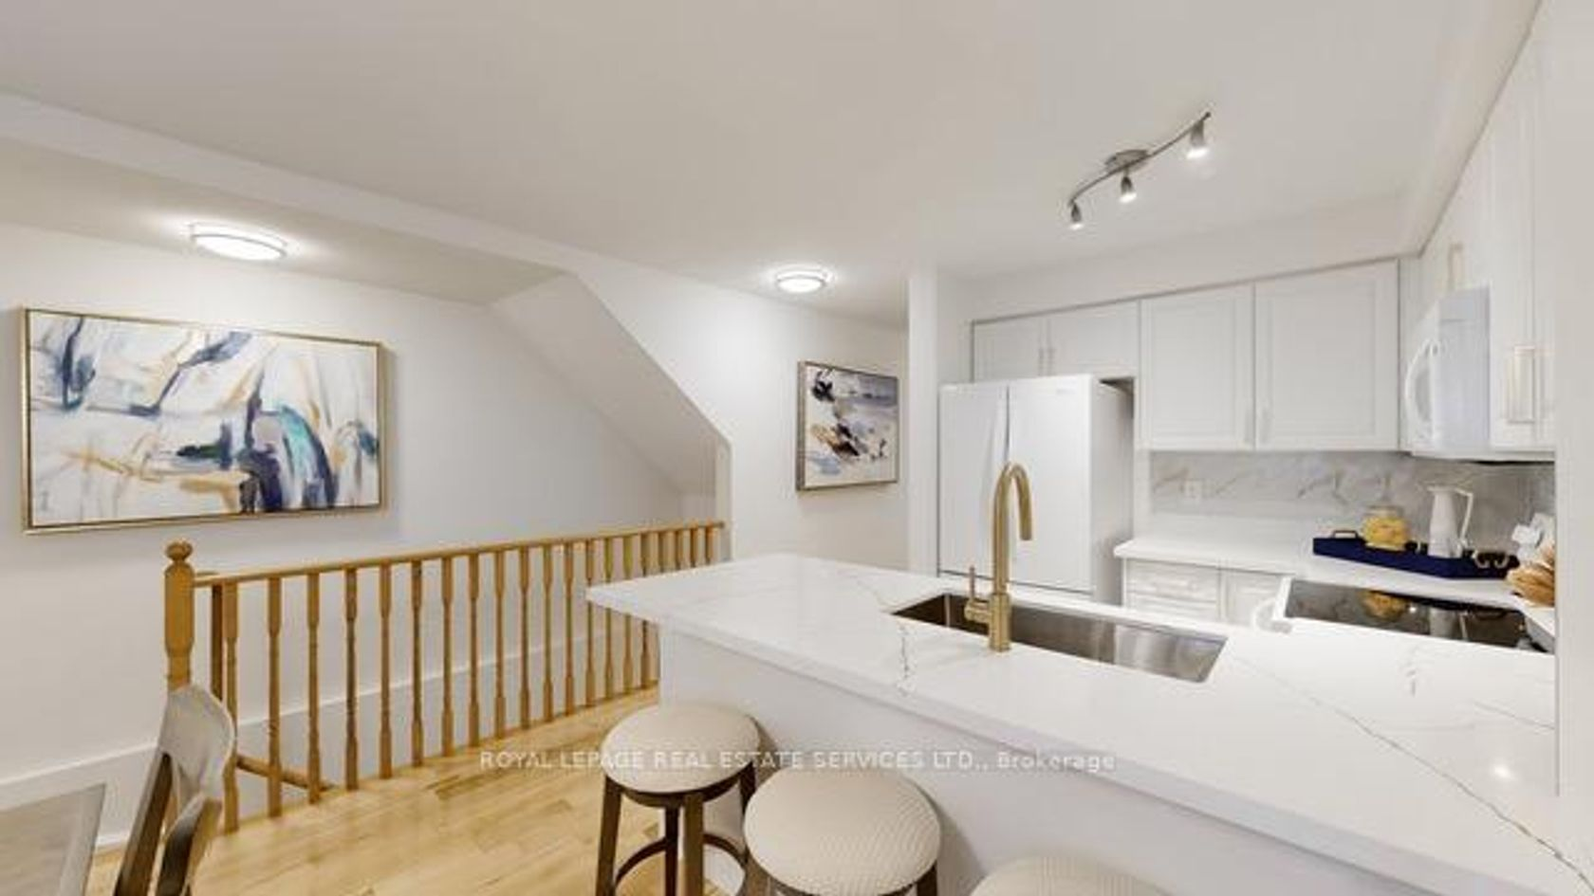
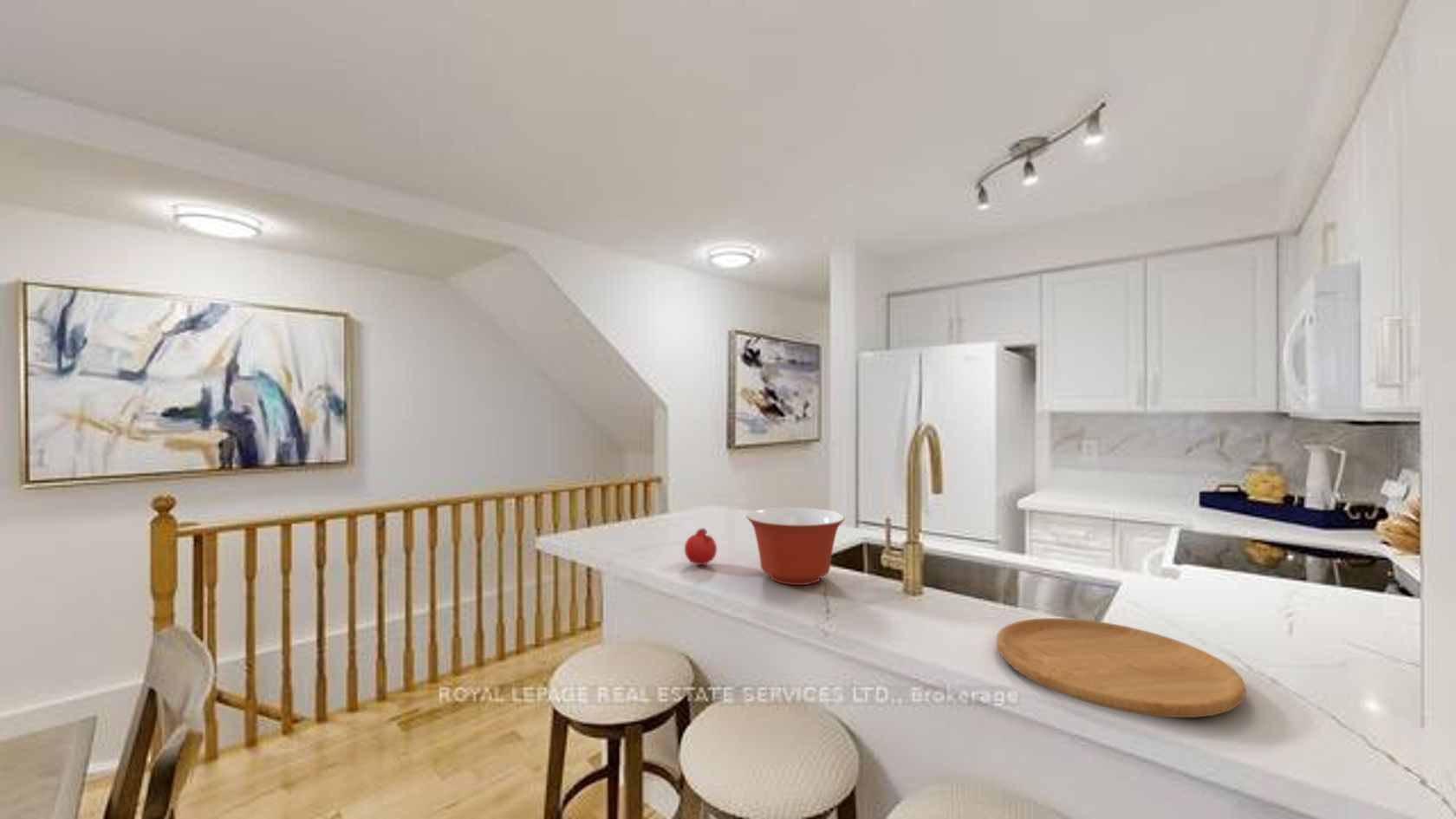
+ fruit (700, 546)
+ mixing bowl (795, 546)
+ cutting board (1108, 660)
